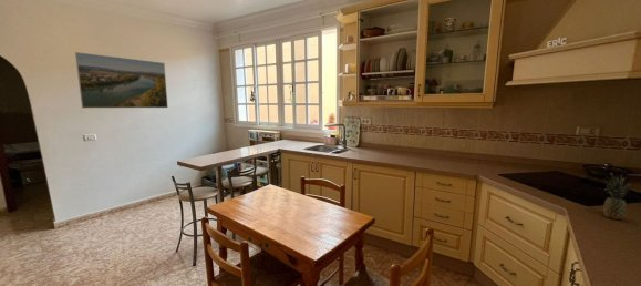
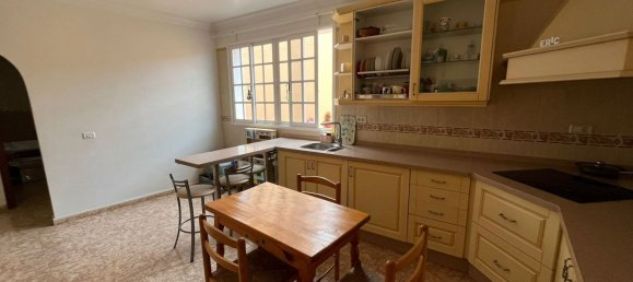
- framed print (126, 83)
- fruit (614, 195)
